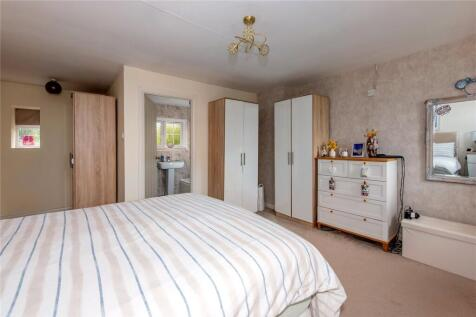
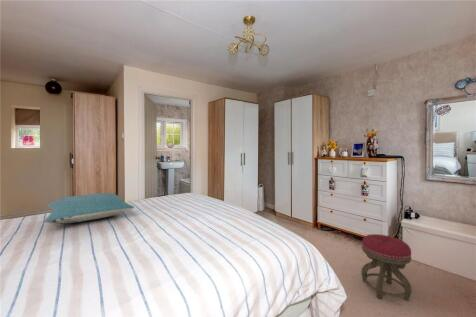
+ pillow (90, 206)
+ stool (384, 264)
